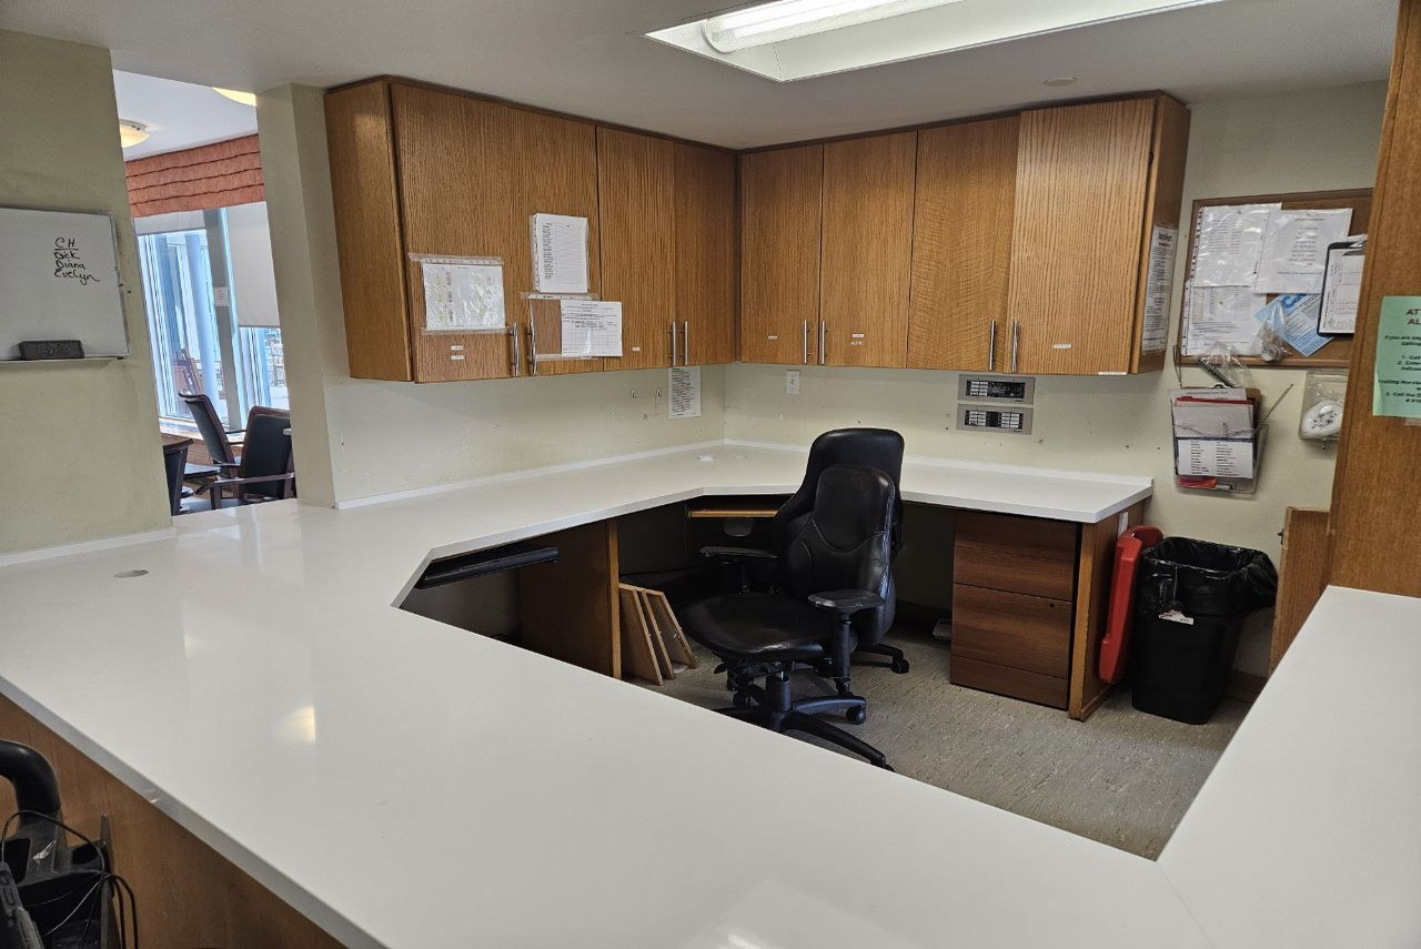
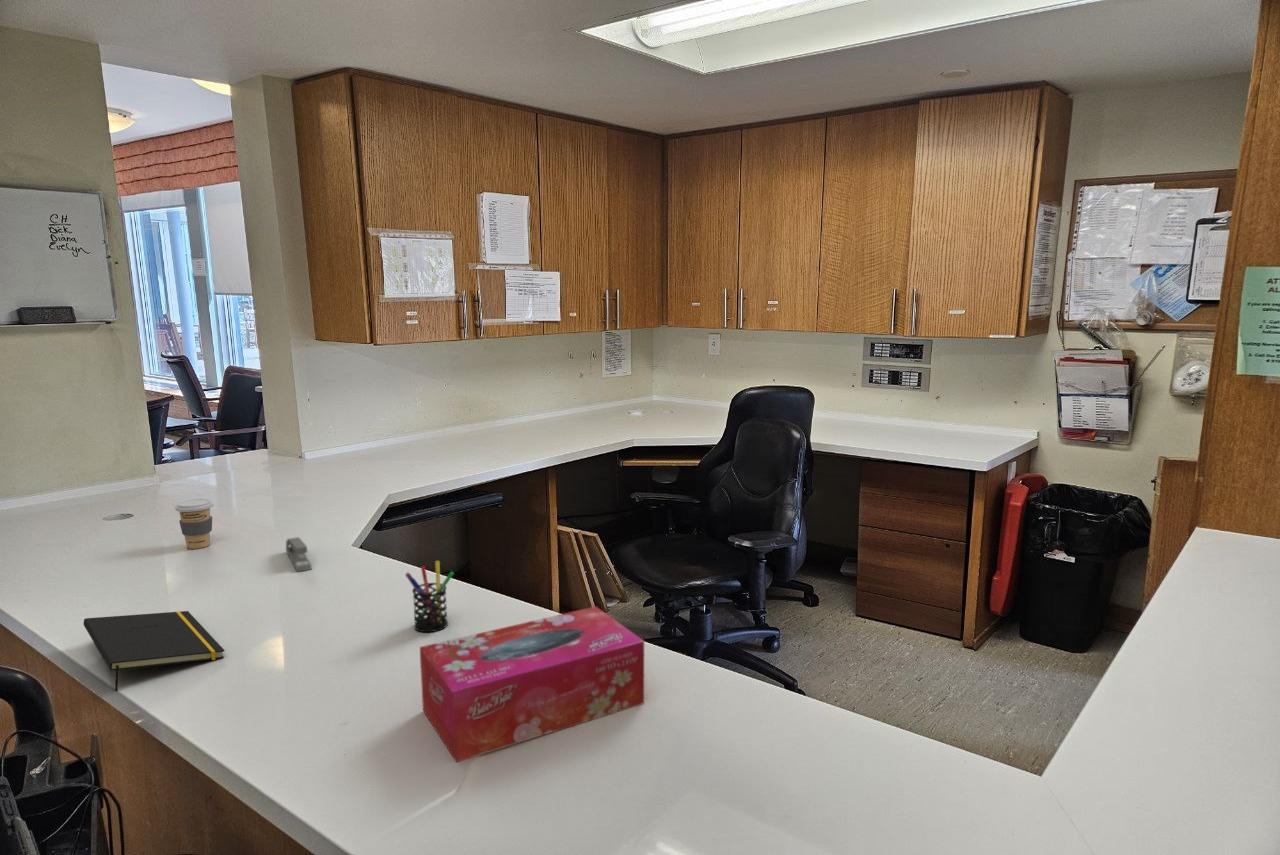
+ coffee cup (196, 523)
+ stapler (297, 549)
+ pen holder (432, 594)
+ notepad (152, 638)
+ tissue box (533, 675)
